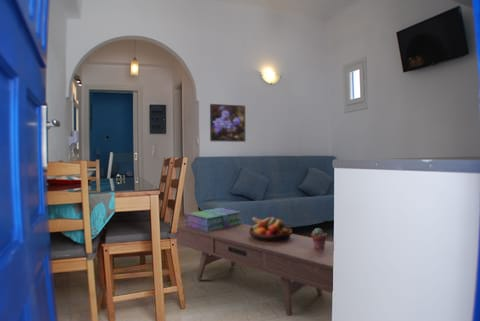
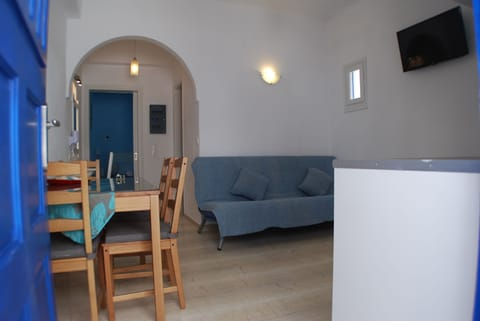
- fruit bowl (269, 227)
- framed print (228, 123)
- coffee table (255, 260)
- stack of books (214, 217)
- potted succulent (319, 237)
